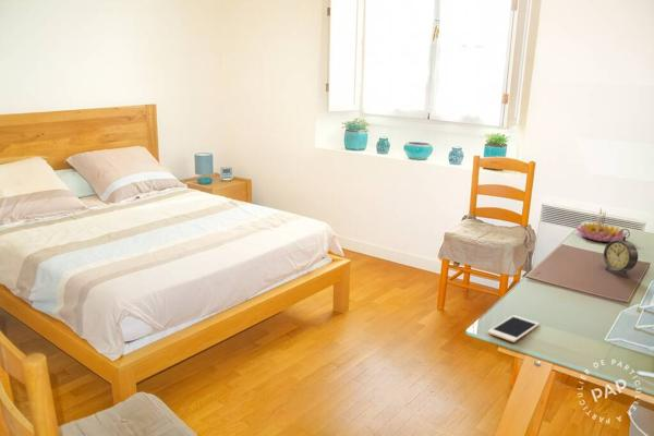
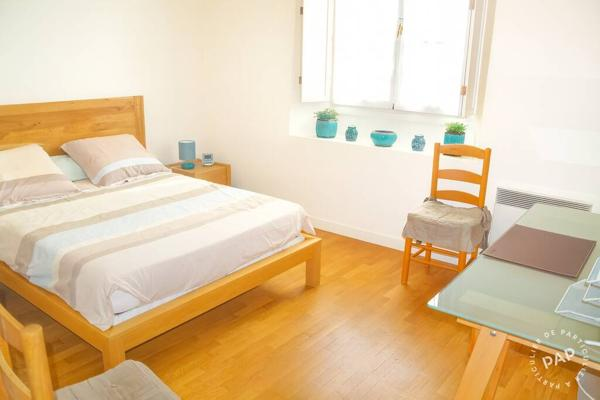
- alarm clock (621, 251)
- cell phone (513, 327)
- candle holder (602, 222)
